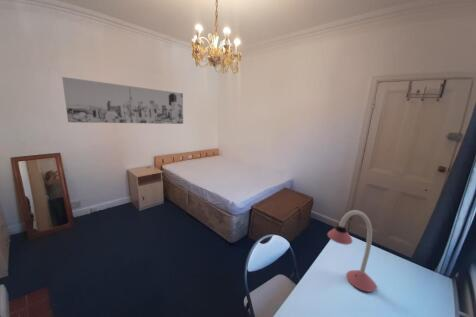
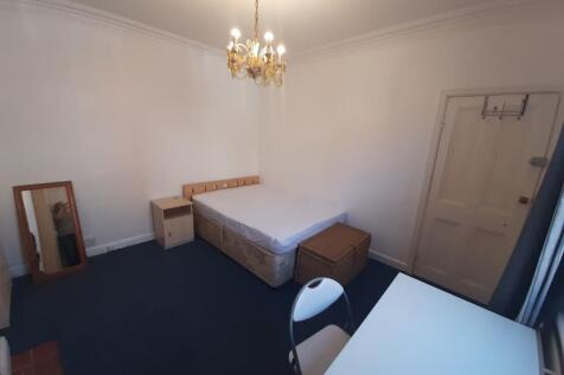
- wall art (135, 105)
- desk lamp (350, 243)
